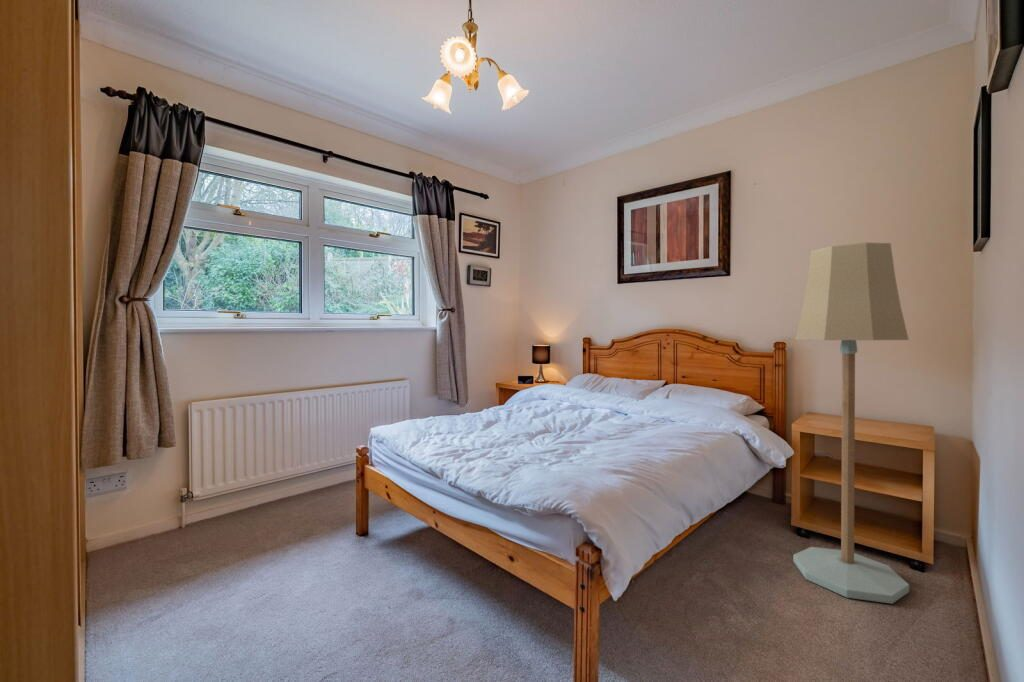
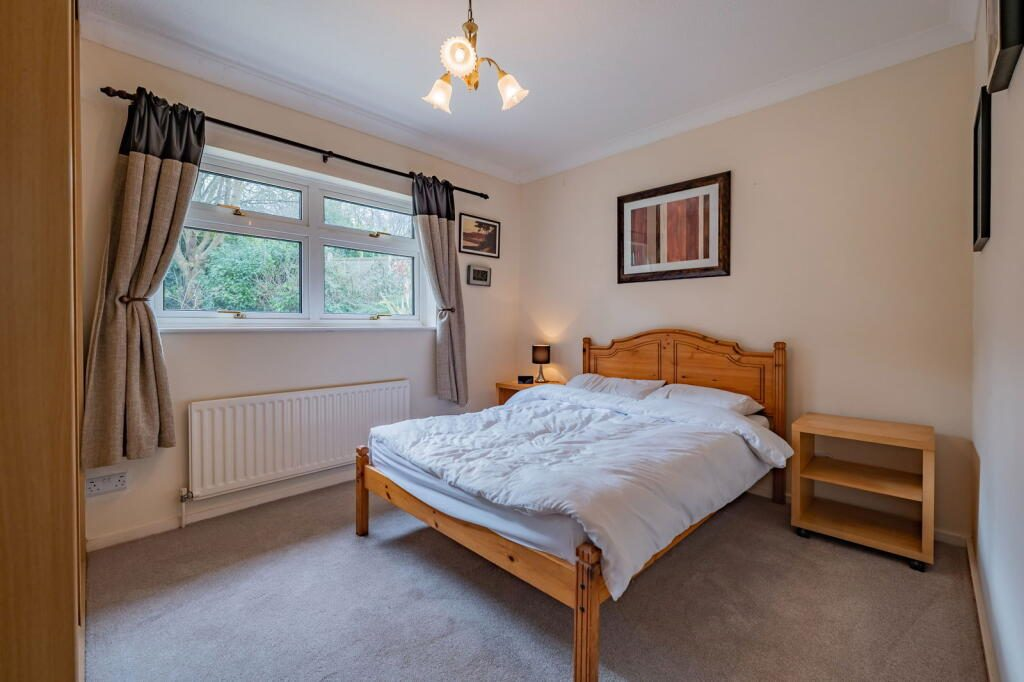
- floor lamp (848, 413)
